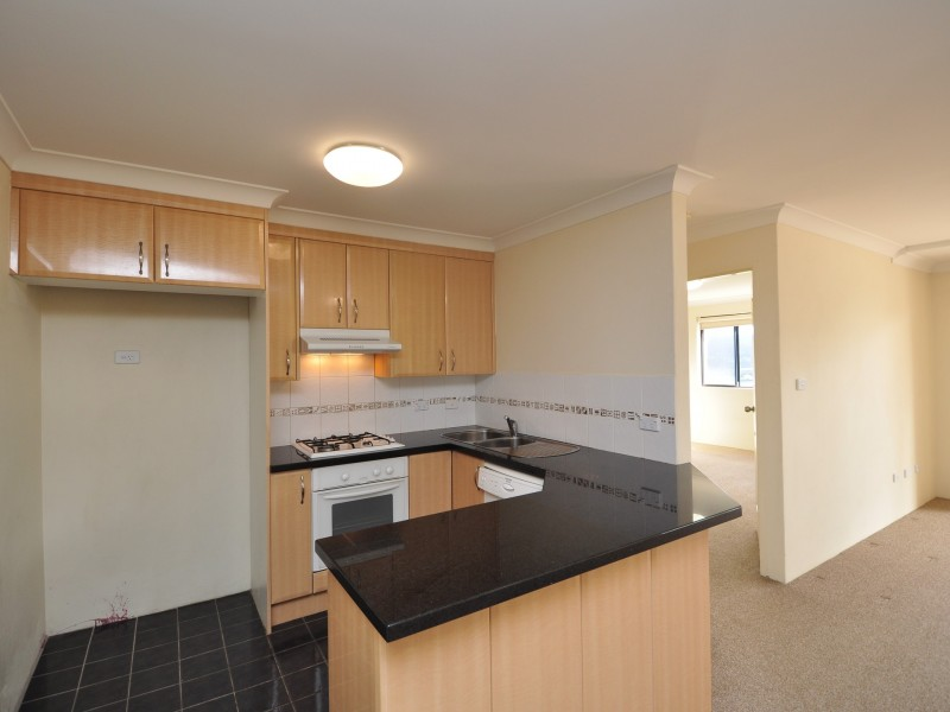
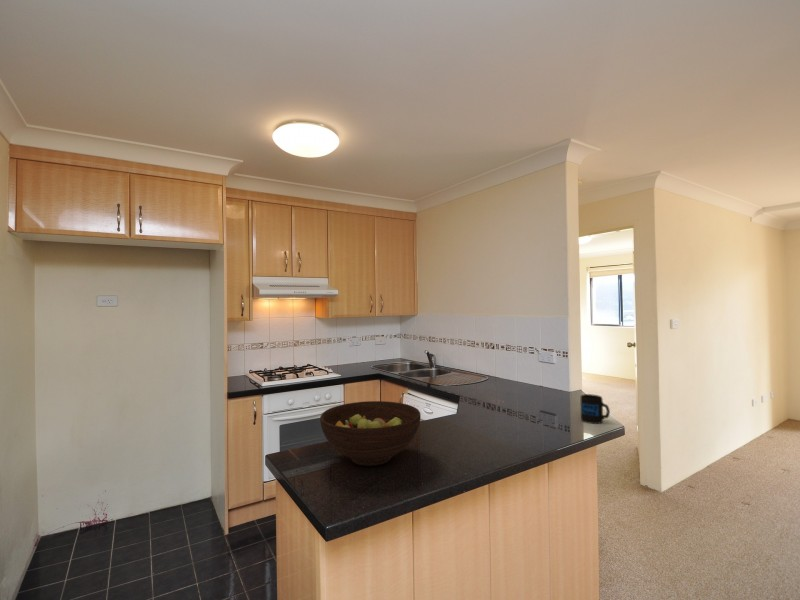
+ mug (595, 409)
+ fruit bowl (371, 436)
